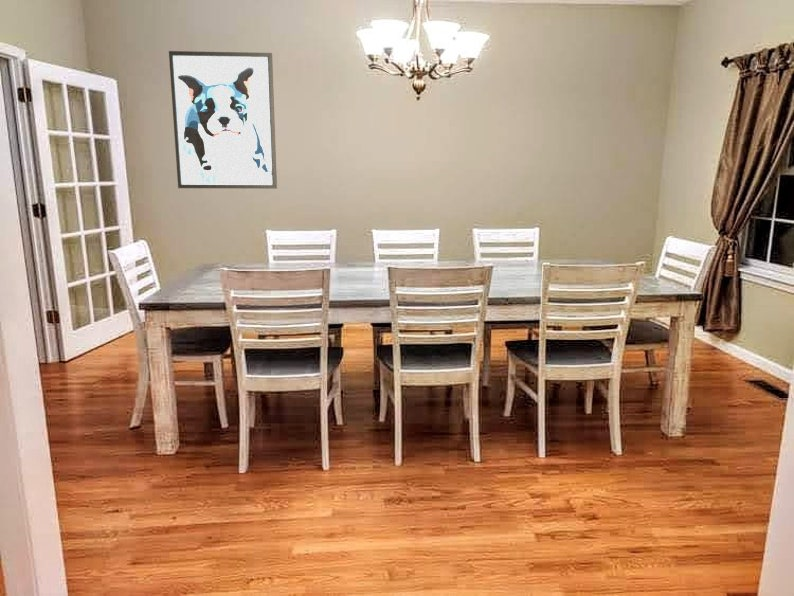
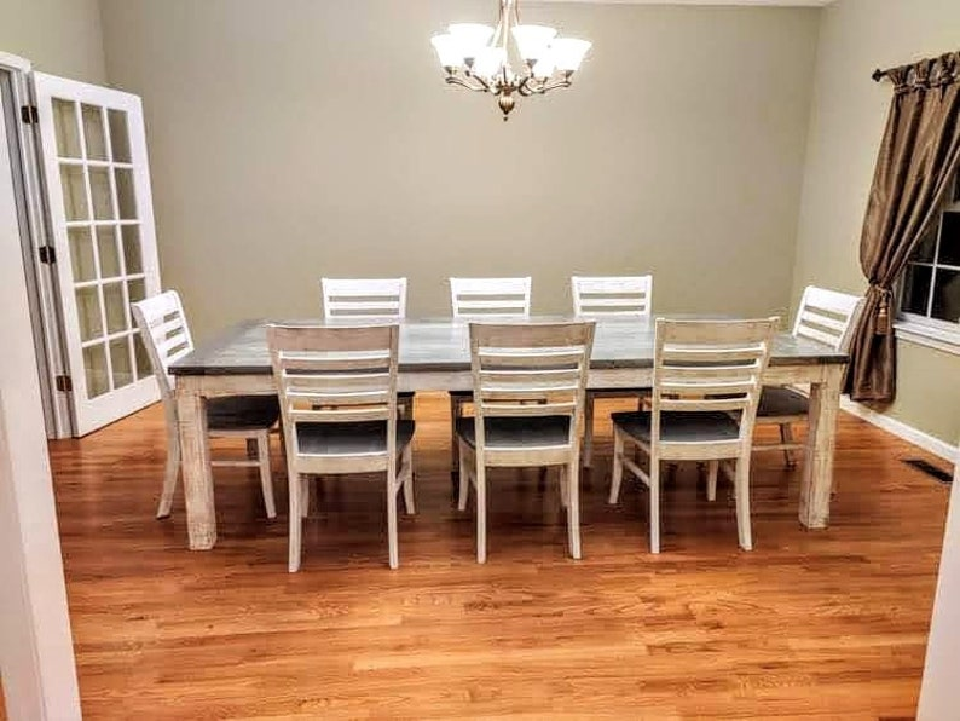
- wall art (224, 121)
